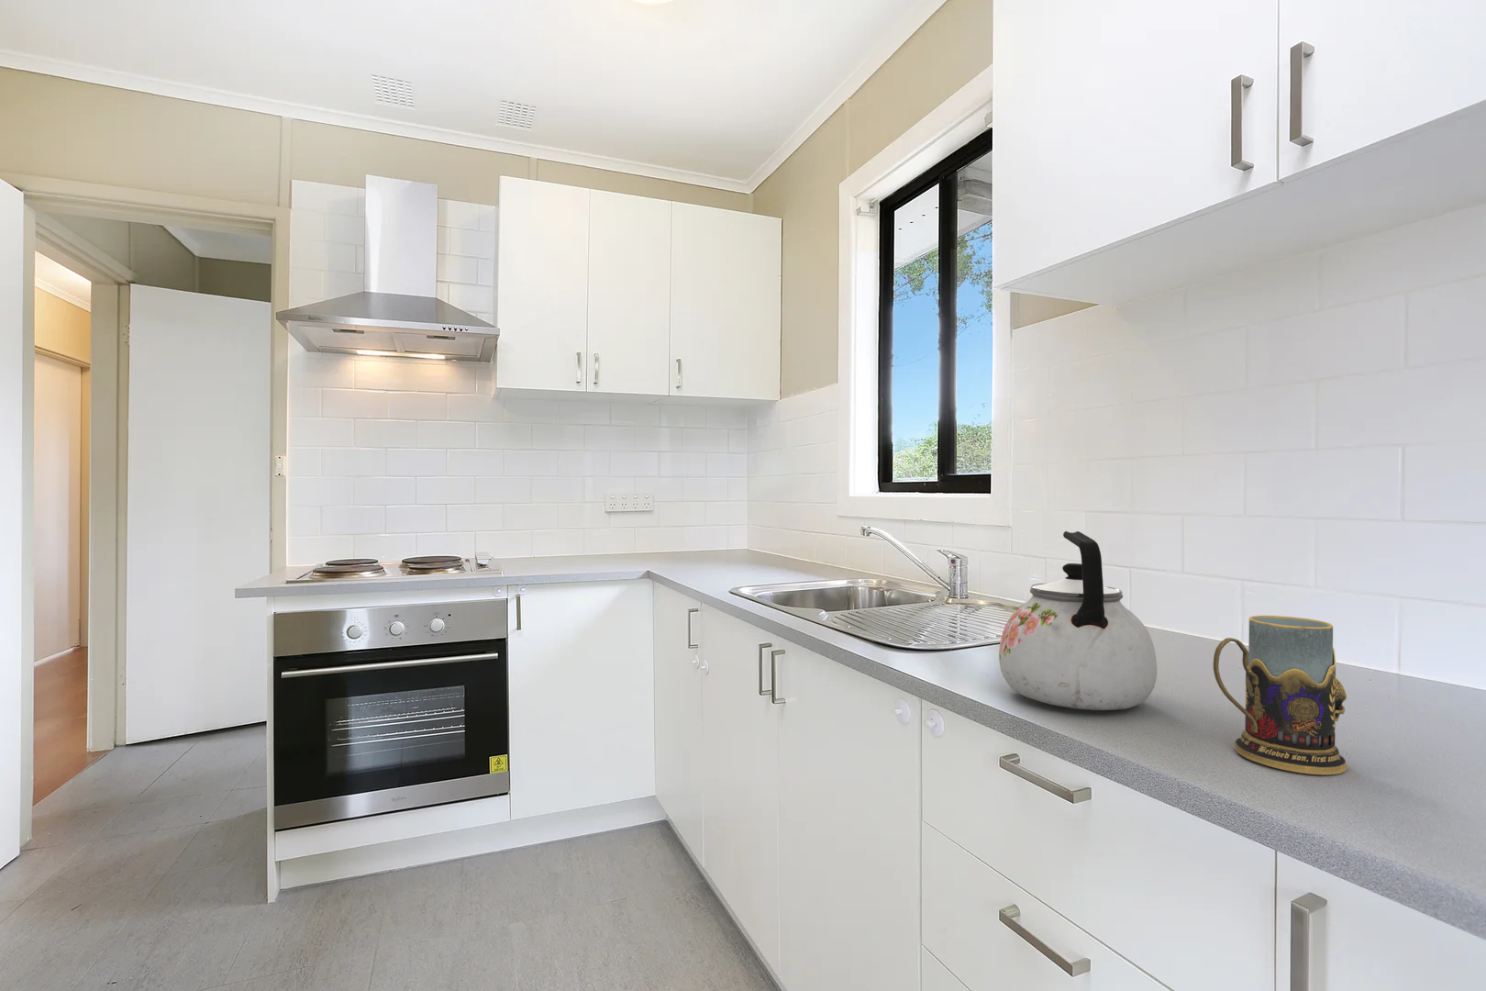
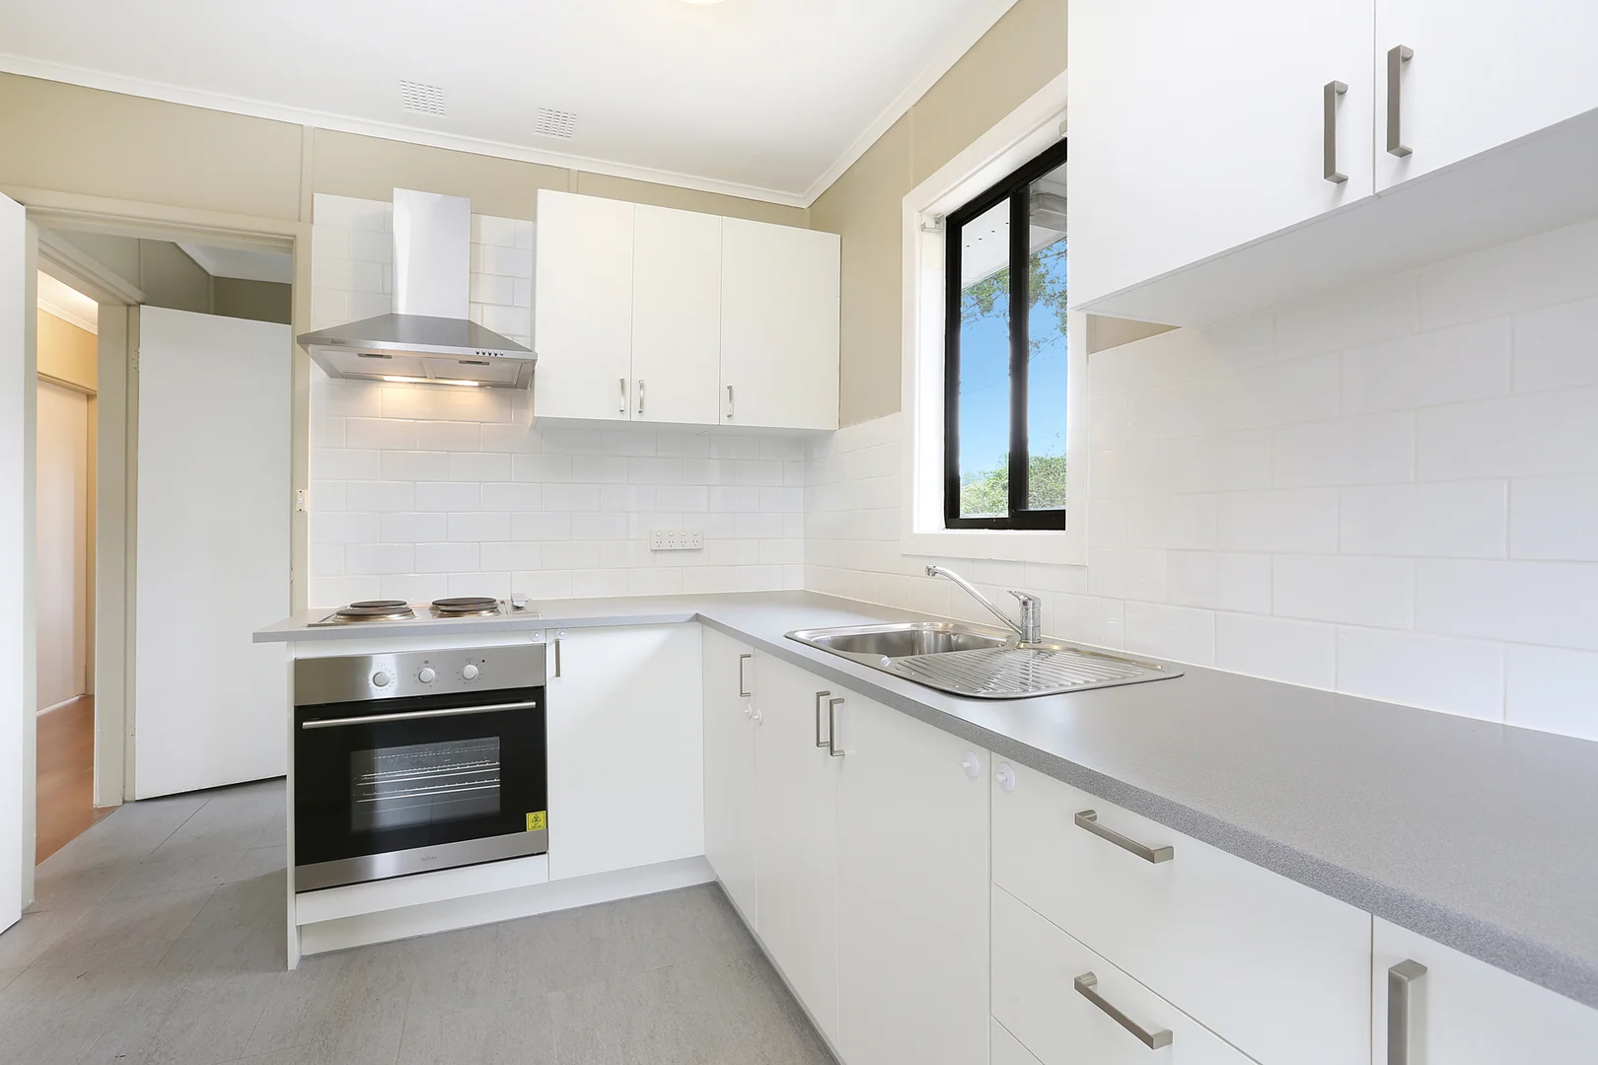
- kettle (1074, 615)
- mug (1278, 689)
